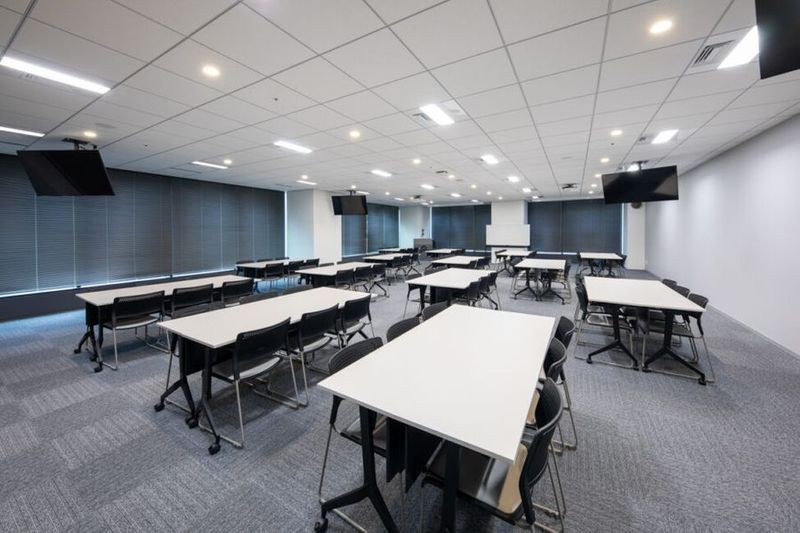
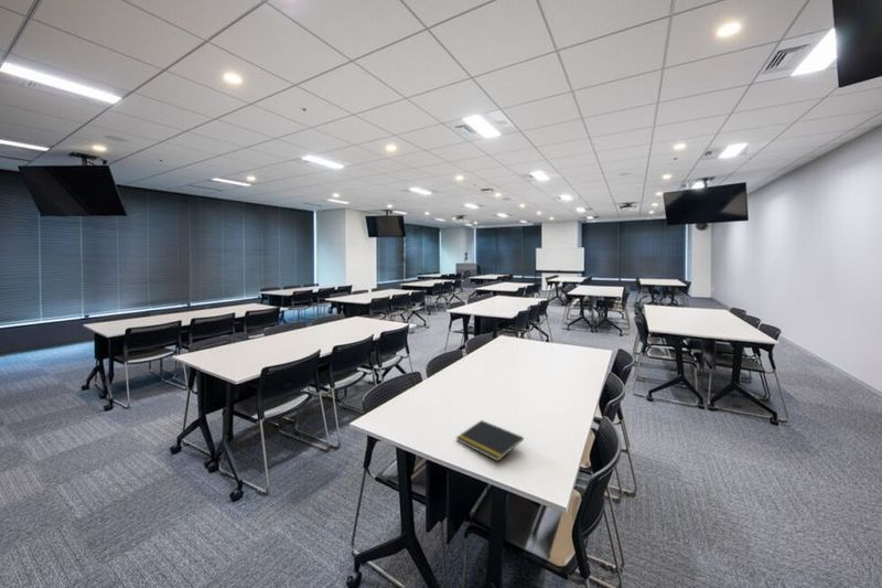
+ notepad (488, 438)
